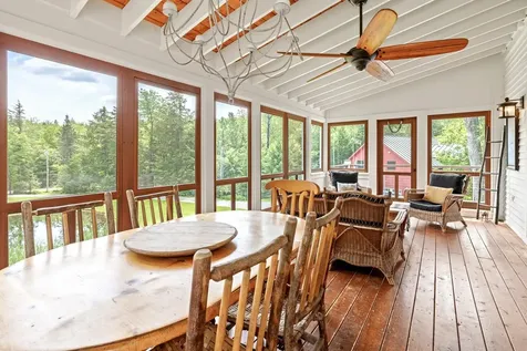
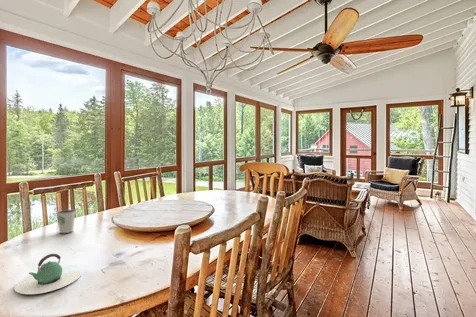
+ dixie cup (66, 221)
+ teapot (49, 267)
